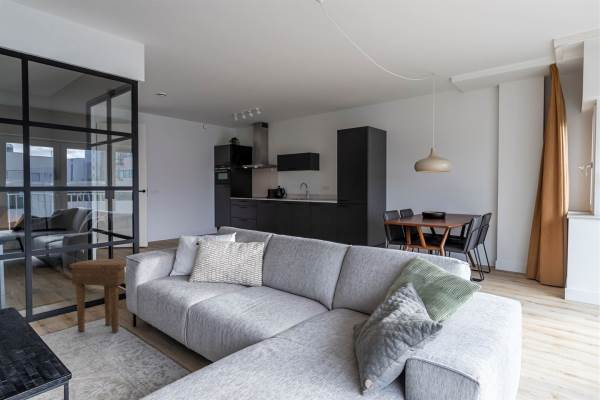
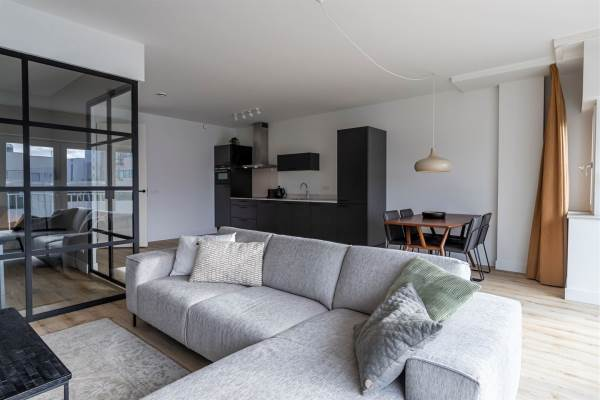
- side table (104, 296)
